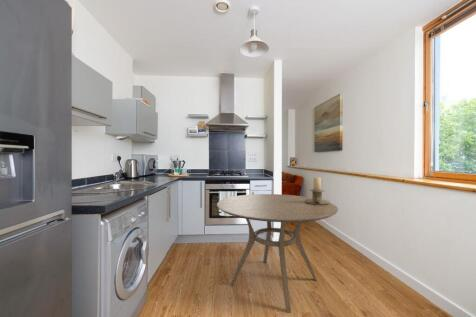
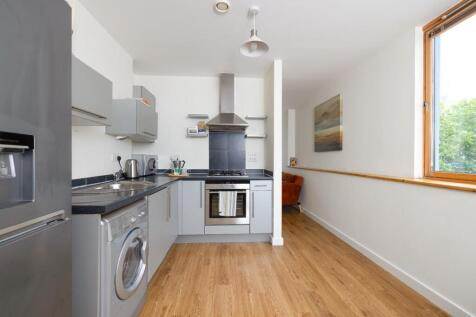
- candle holder (317, 189)
- dining table (274, 242)
